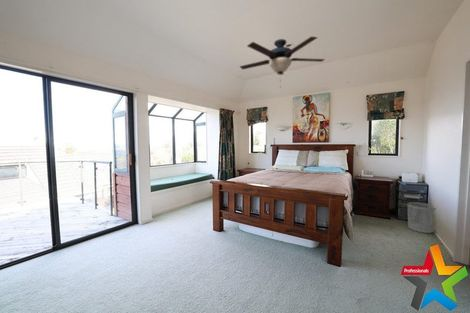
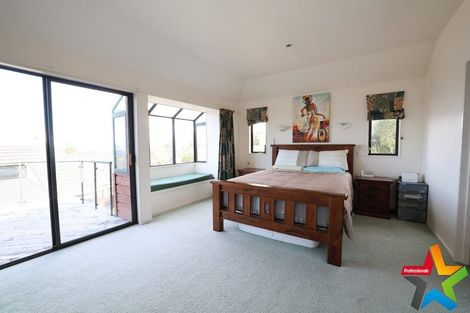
- waste bin (420, 217)
- ceiling fan (280, 65)
